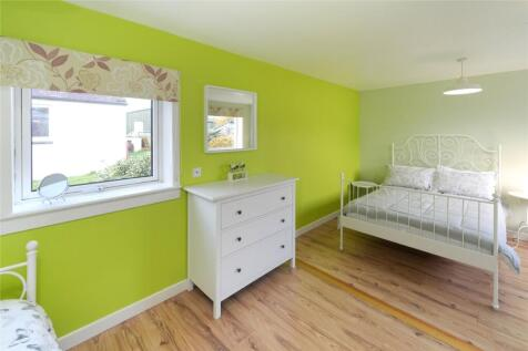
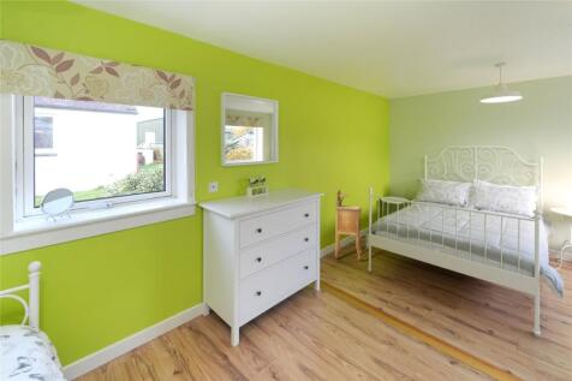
+ nightstand (348, 222)
